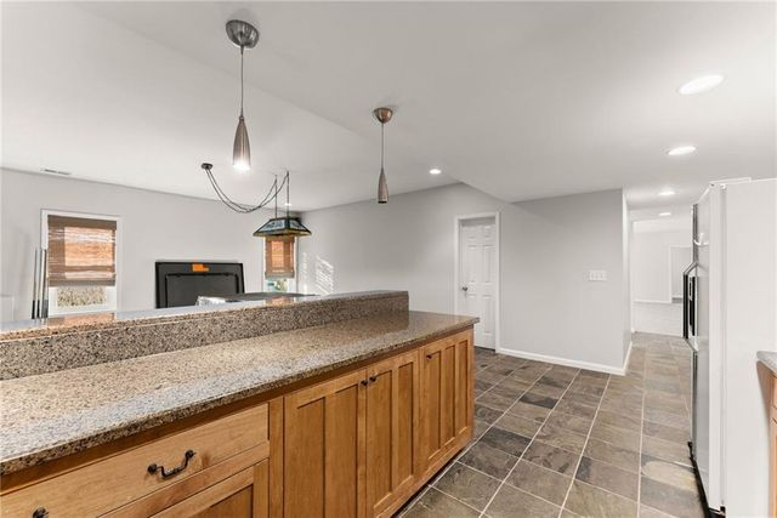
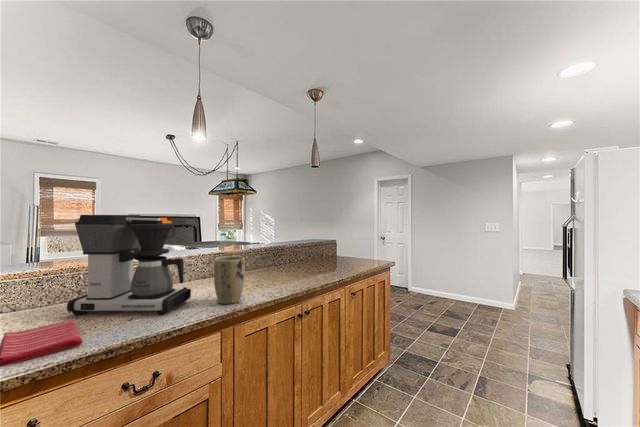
+ coffee maker (137, 260)
+ dish towel (41, 339)
+ plant pot (229, 279)
